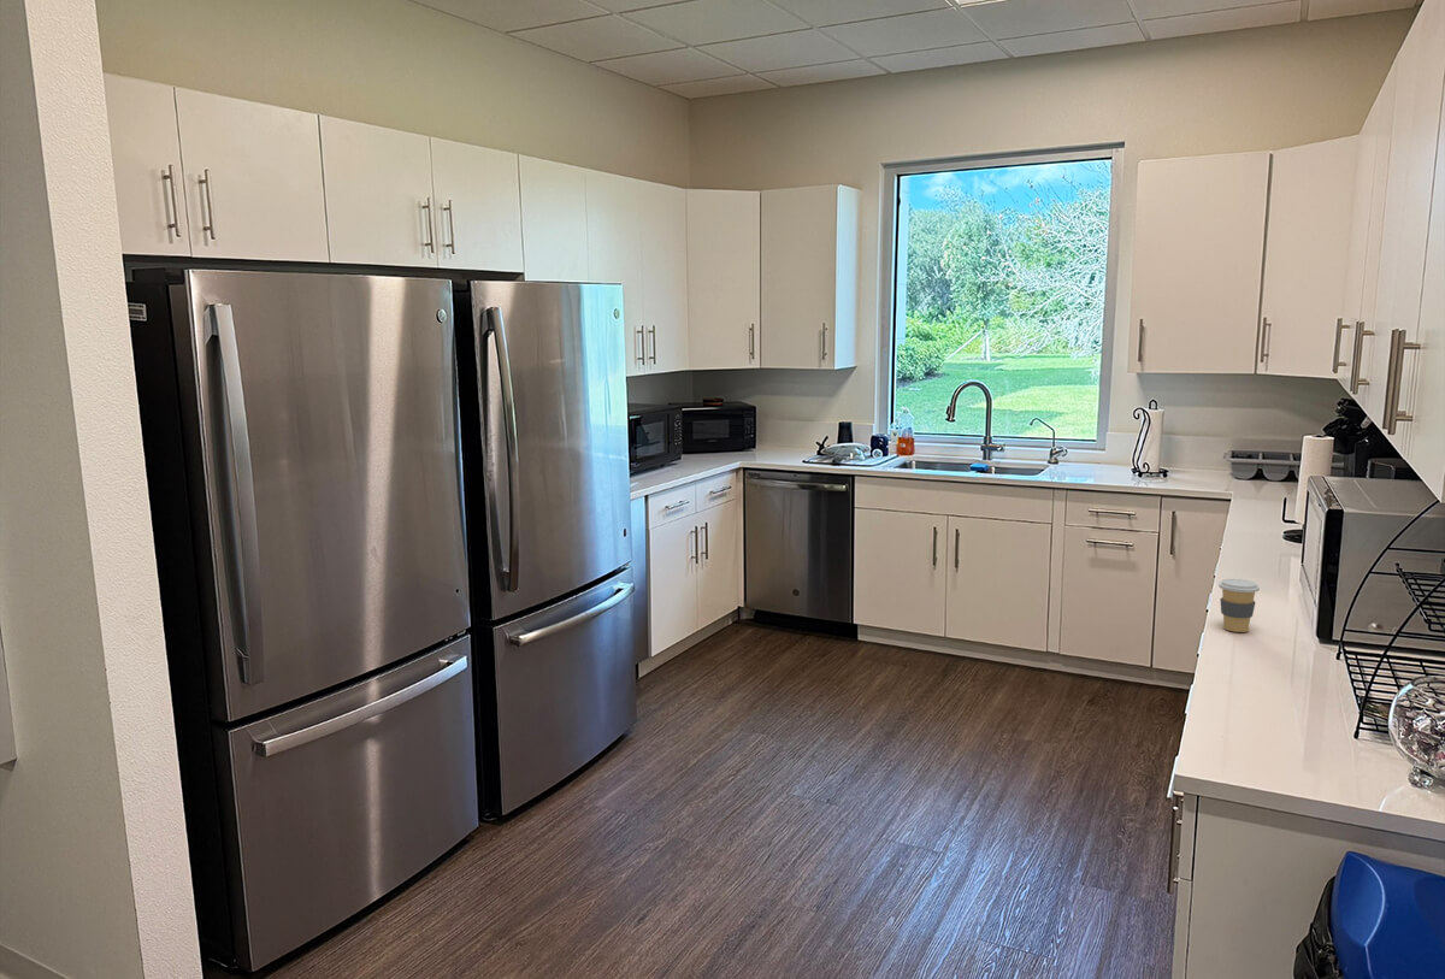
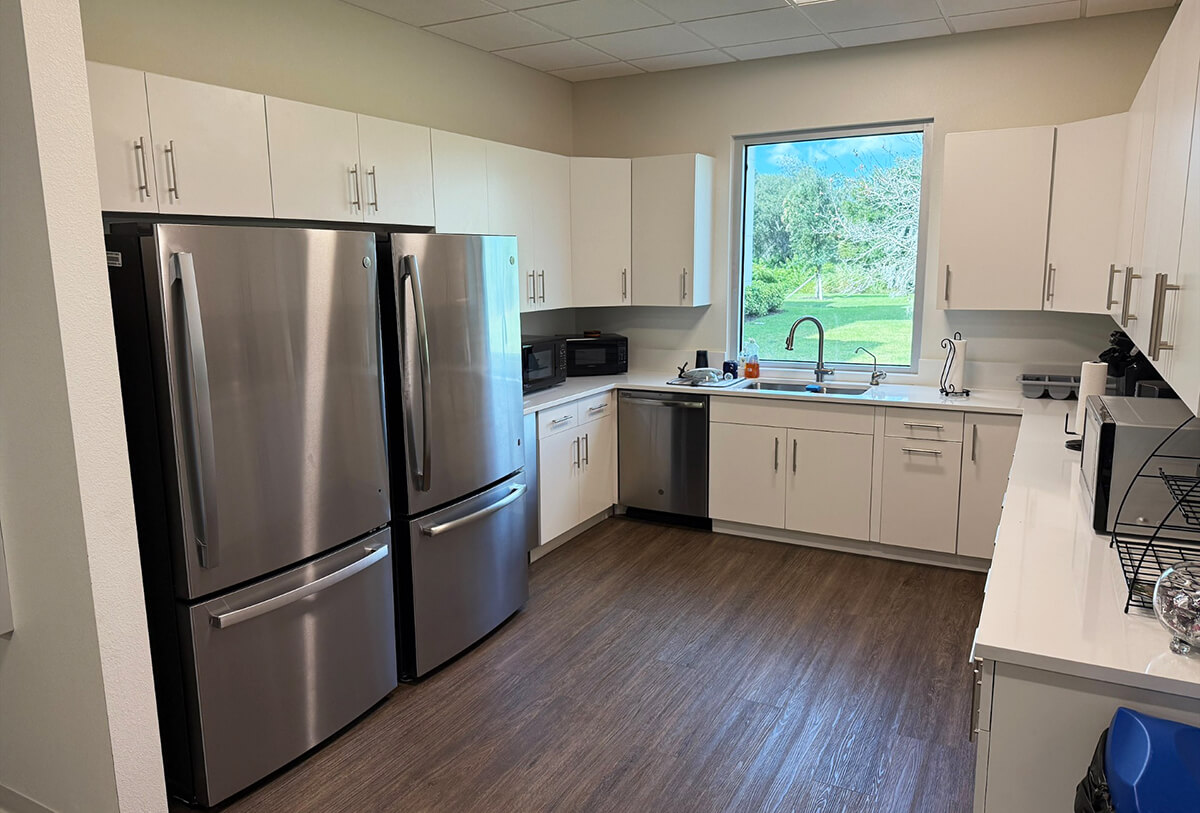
- coffee cup (1237, 606)
